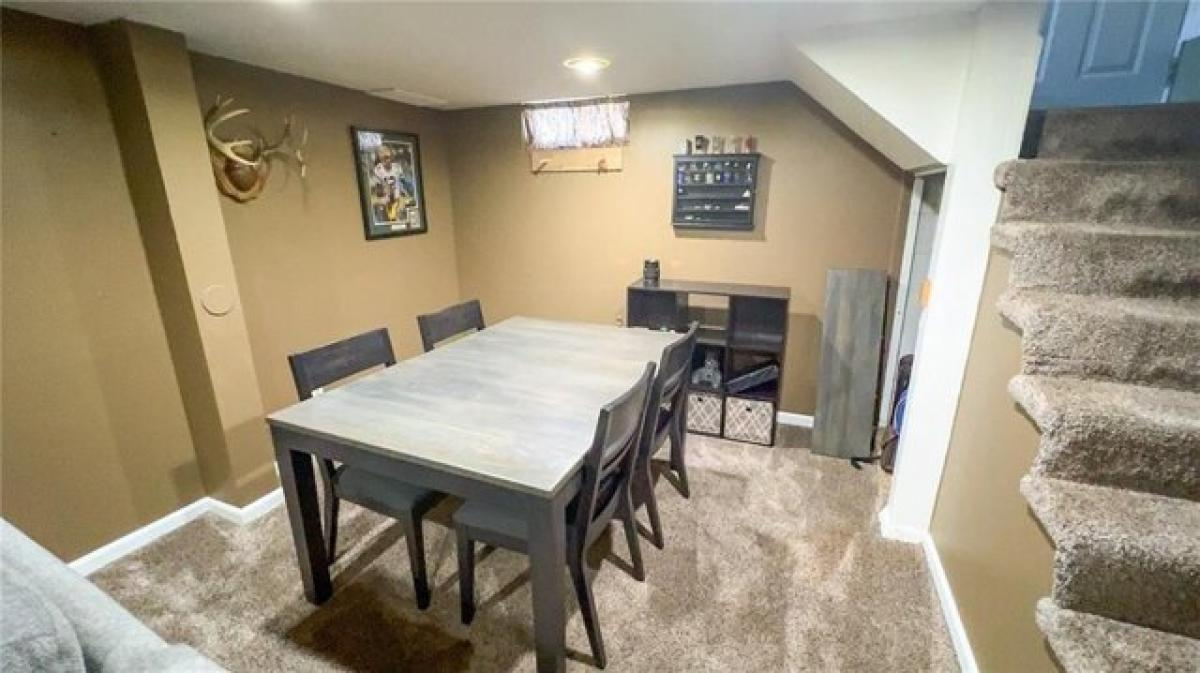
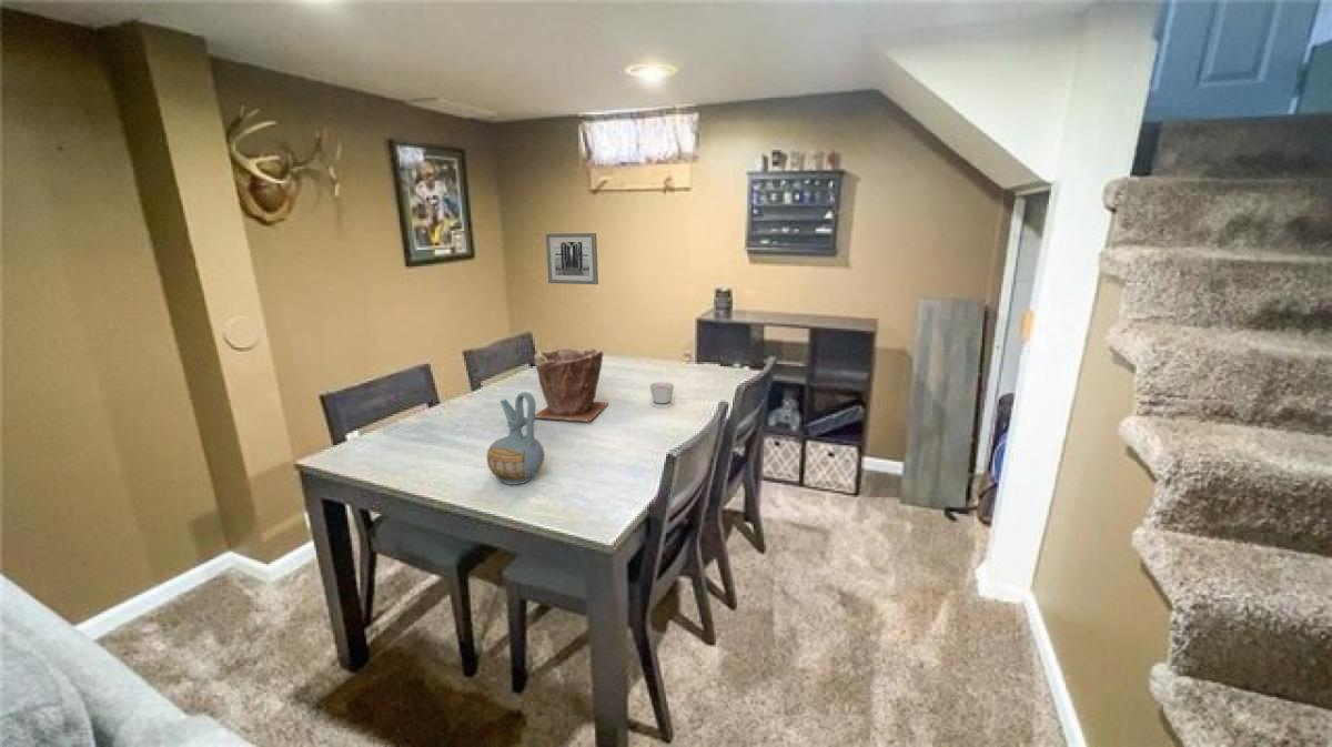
+ candle (662, 393)
+ plant pot (571, 381)
+ wall art (572, 259)
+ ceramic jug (514, 435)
